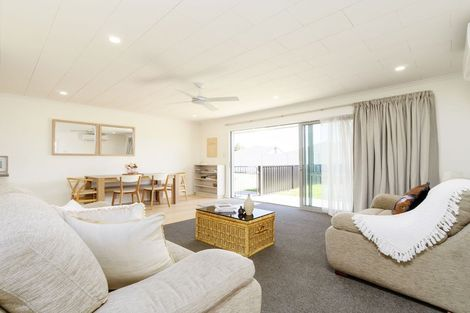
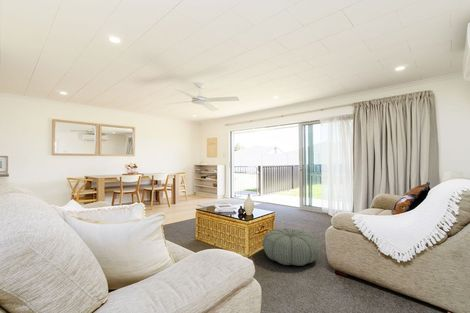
+ pouf (290, 245)
